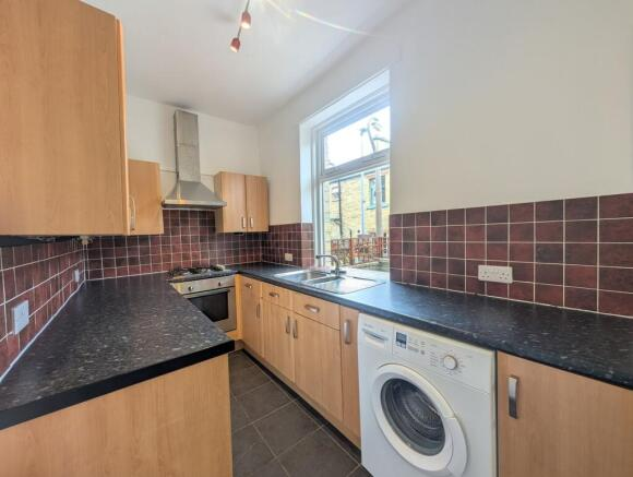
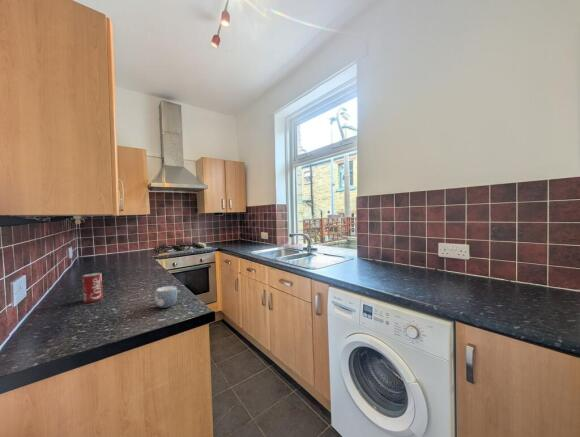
+ beverage can (92, 287)
+ mug (164, 296)
